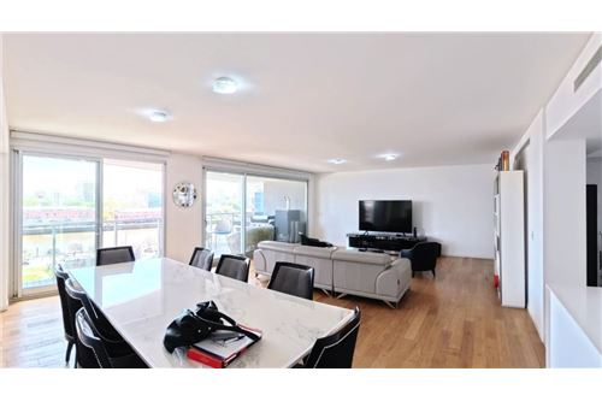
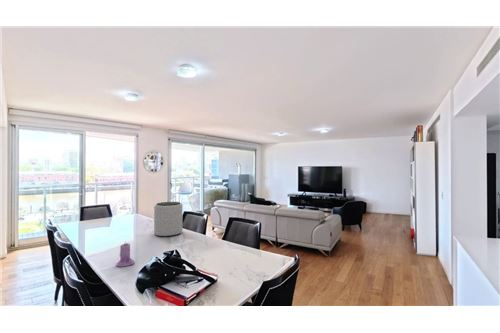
+ plant pot (168, 218)
+ candle (125, 252)
